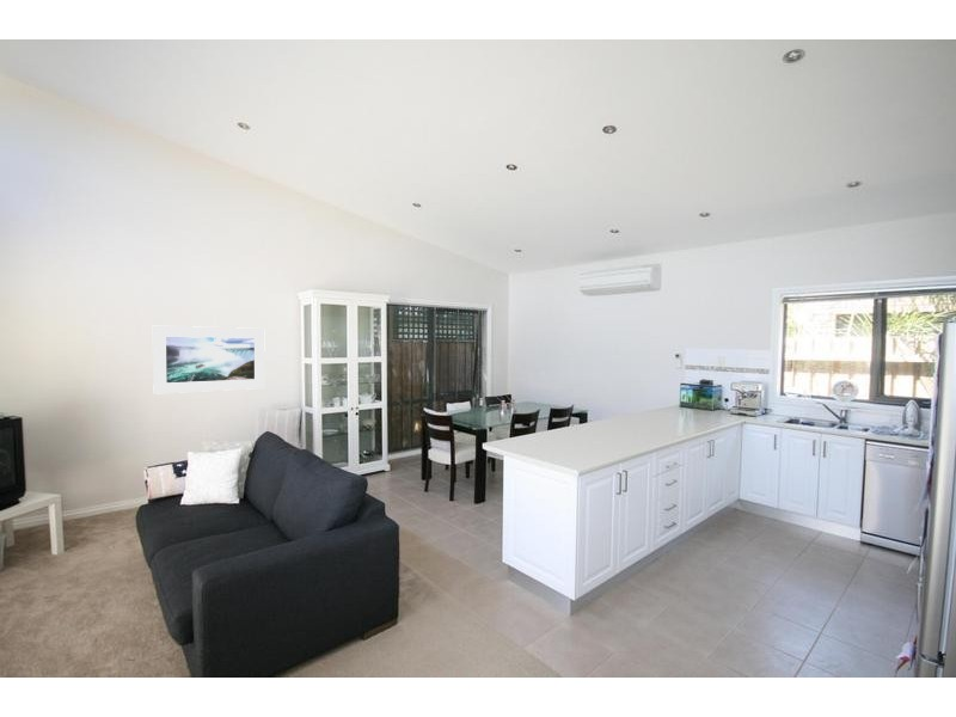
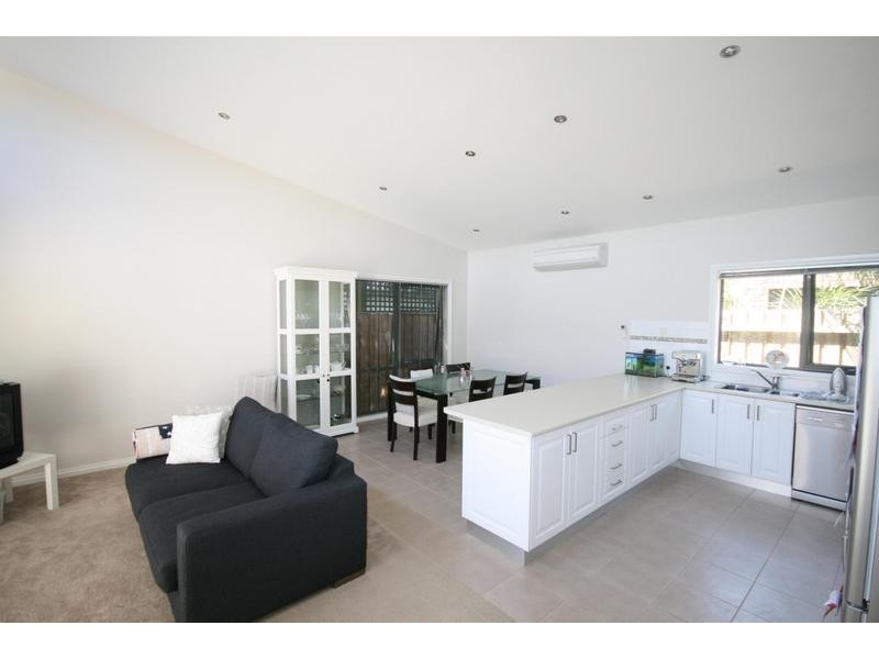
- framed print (213, 358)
